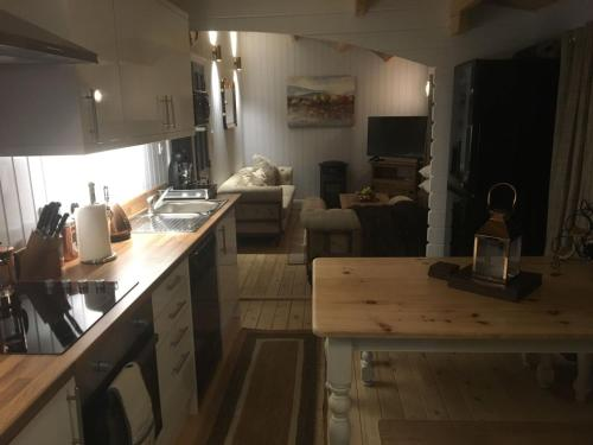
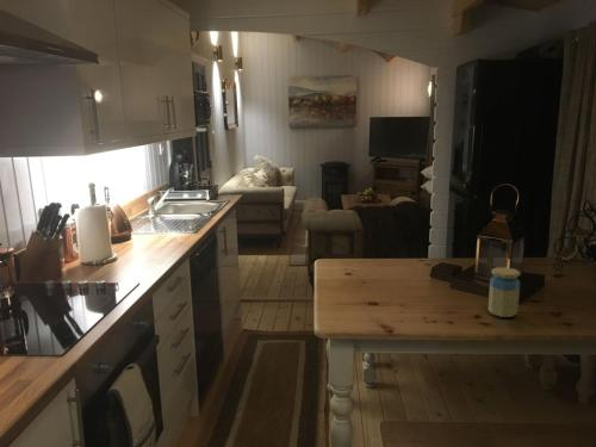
+ jar (503, 292)
